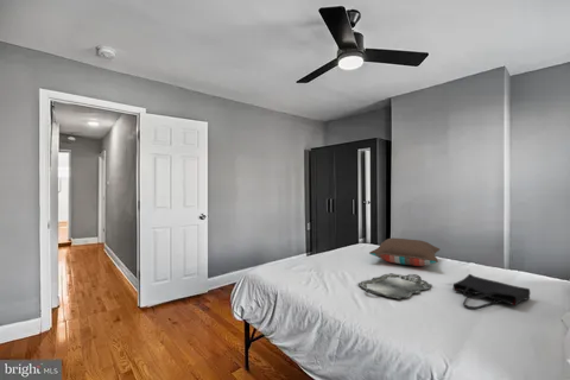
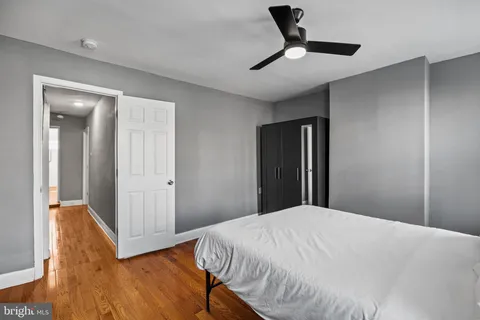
- pillow (405, 251)
- serving tray (394, 284)
- tote bag (483, 292)
